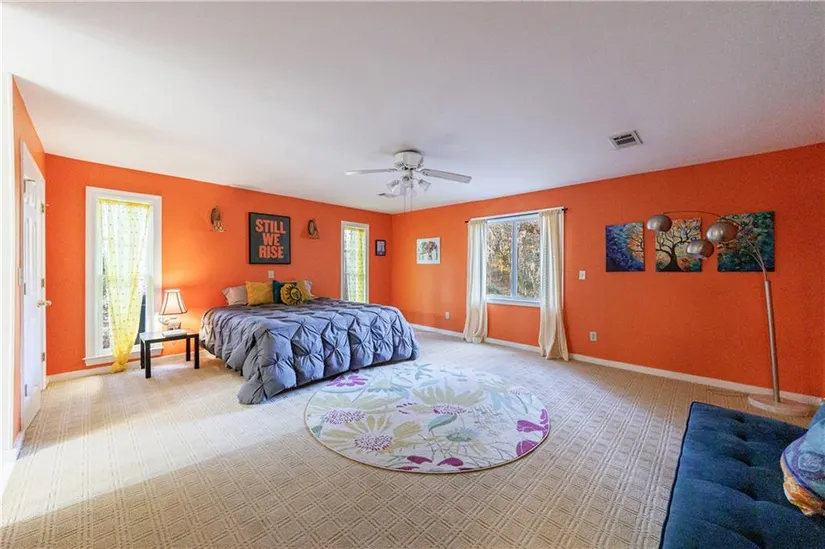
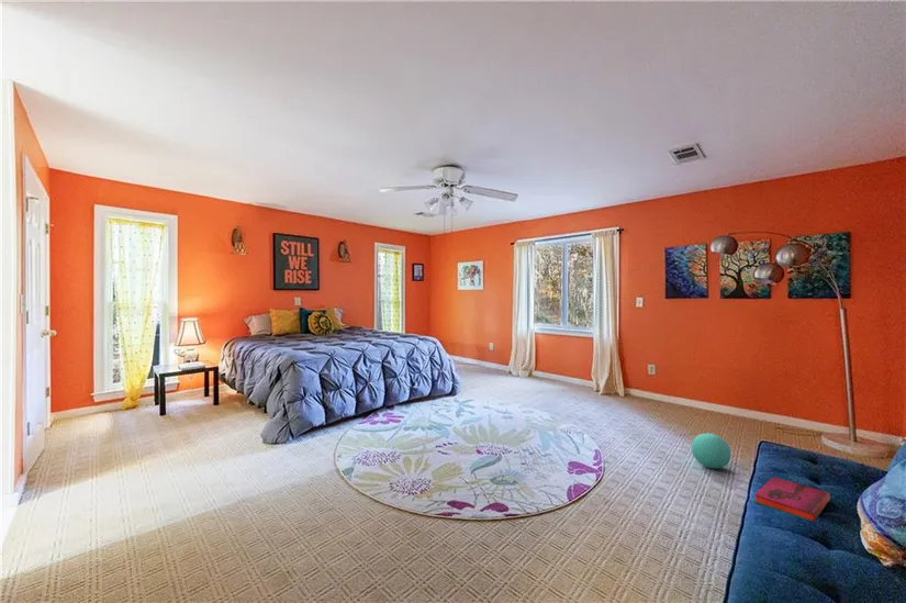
+ hardback book (792, 498)
+ ball (711, 450)
